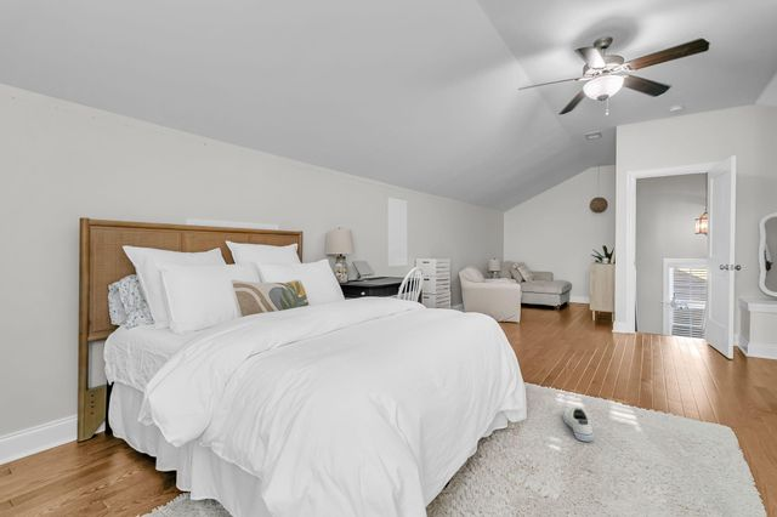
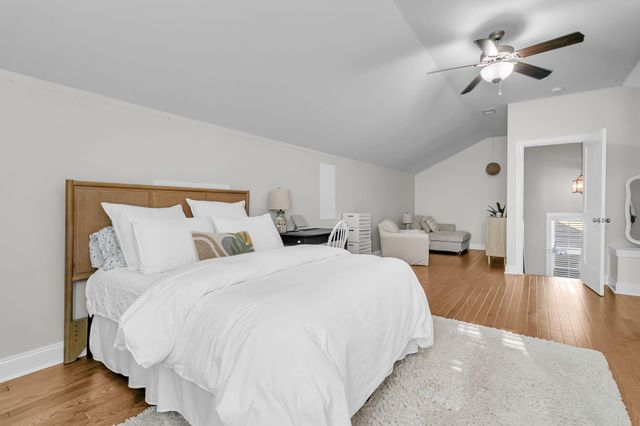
- shoe (577, 416)
